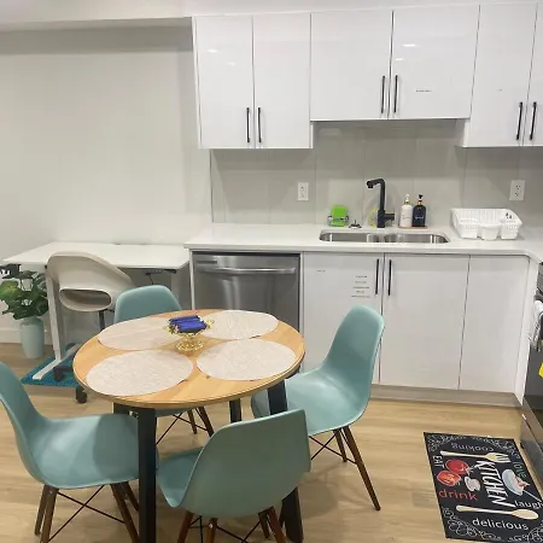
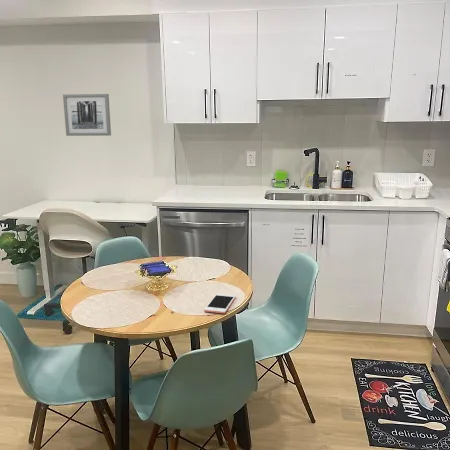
+ cell phone (220, 303)
+ wall art (87, 115)
